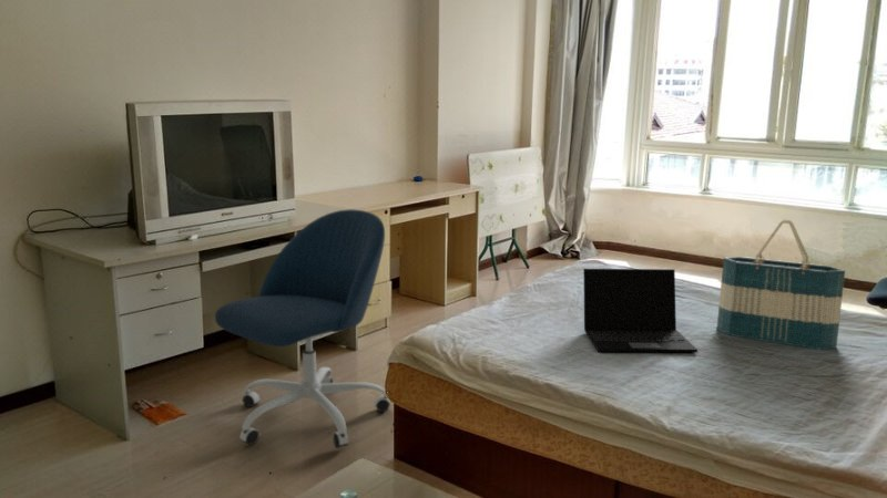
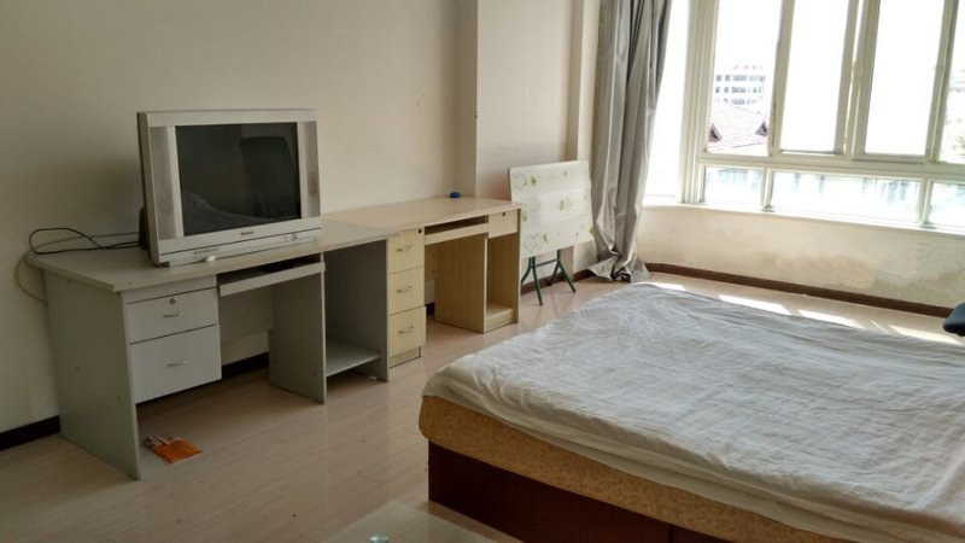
- office chair (305, 321)
- tote bag (779, 280)
- laptop (638, 308)
